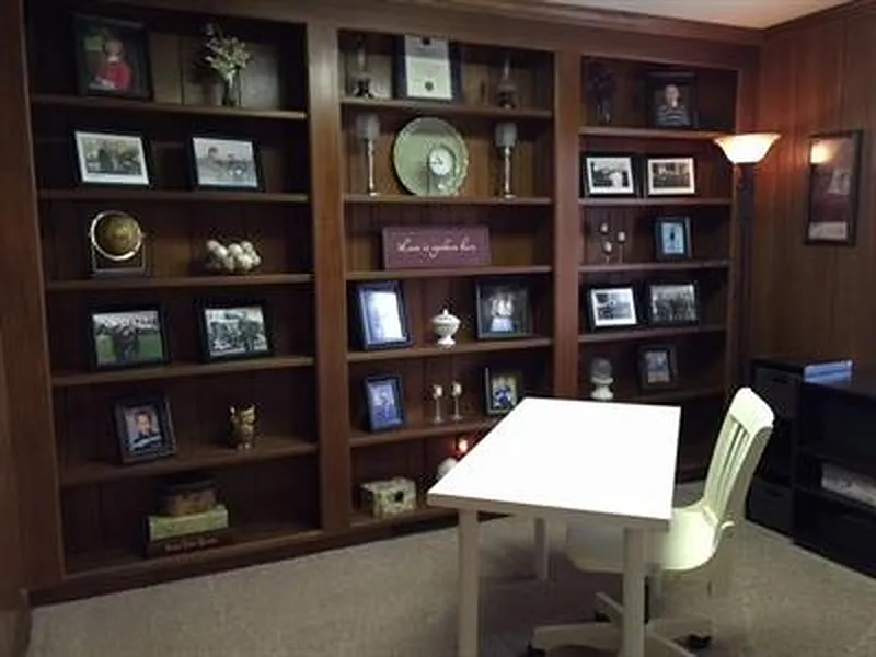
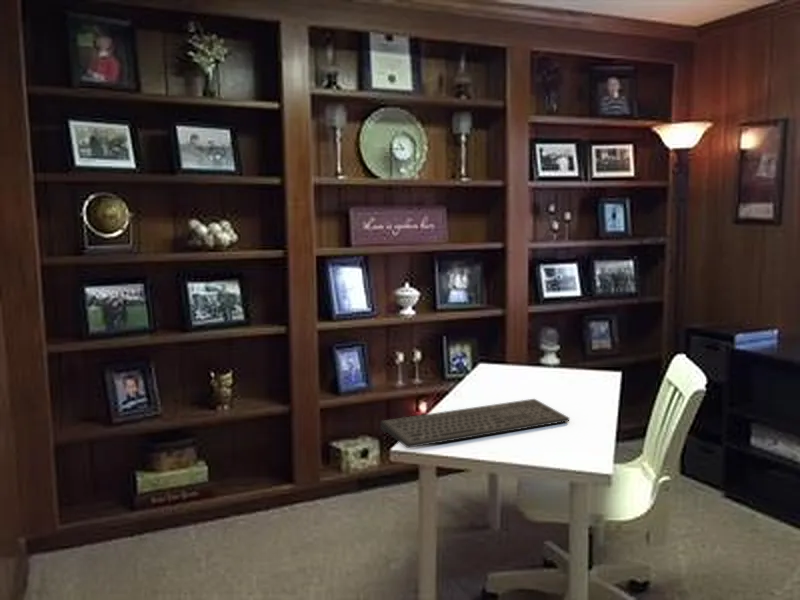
+ keyboard (476, 421)
